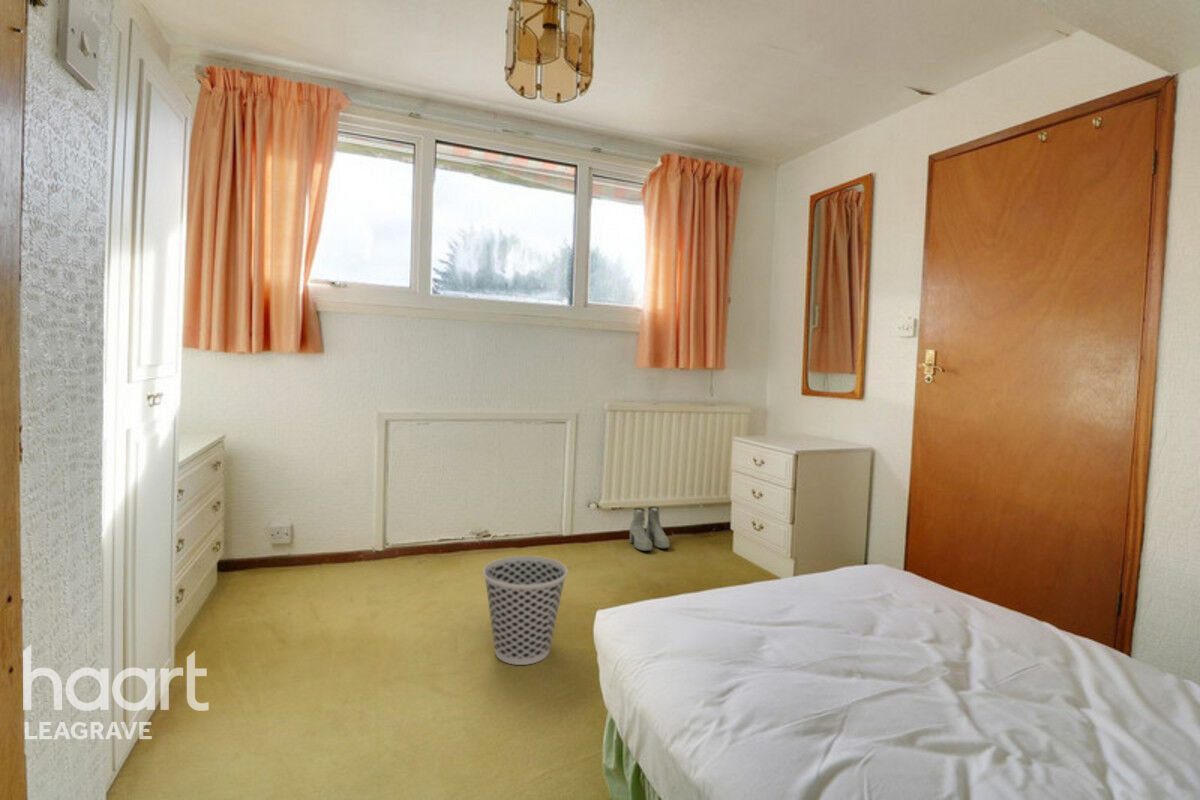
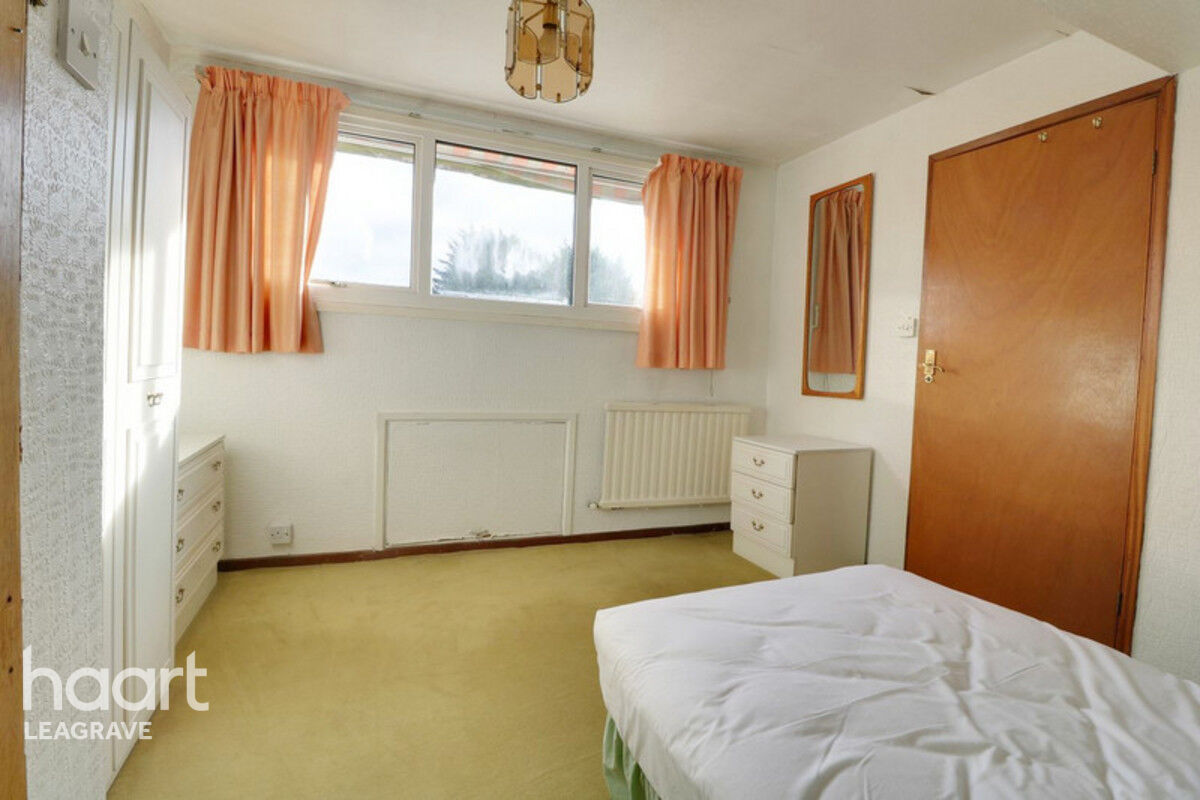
- boots (649, 527)
- wastebasket (524, 610)
